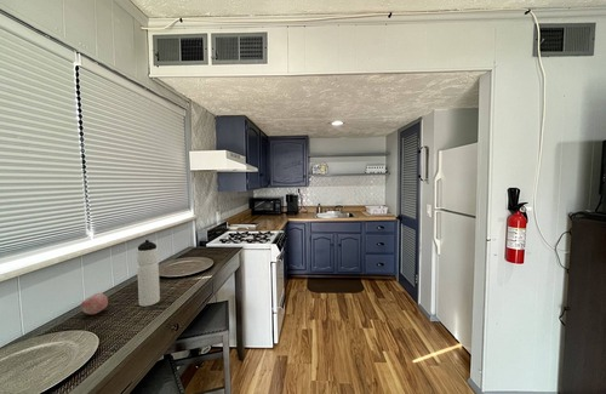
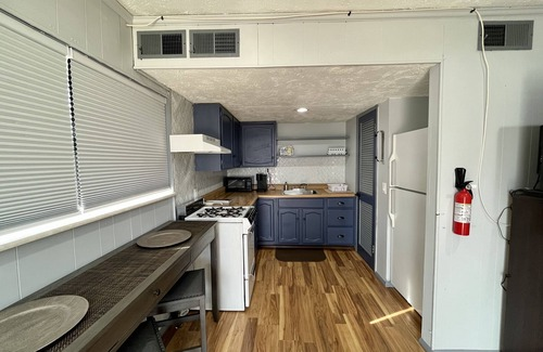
- apple (95, 303)
- water bottle (148, 270)
